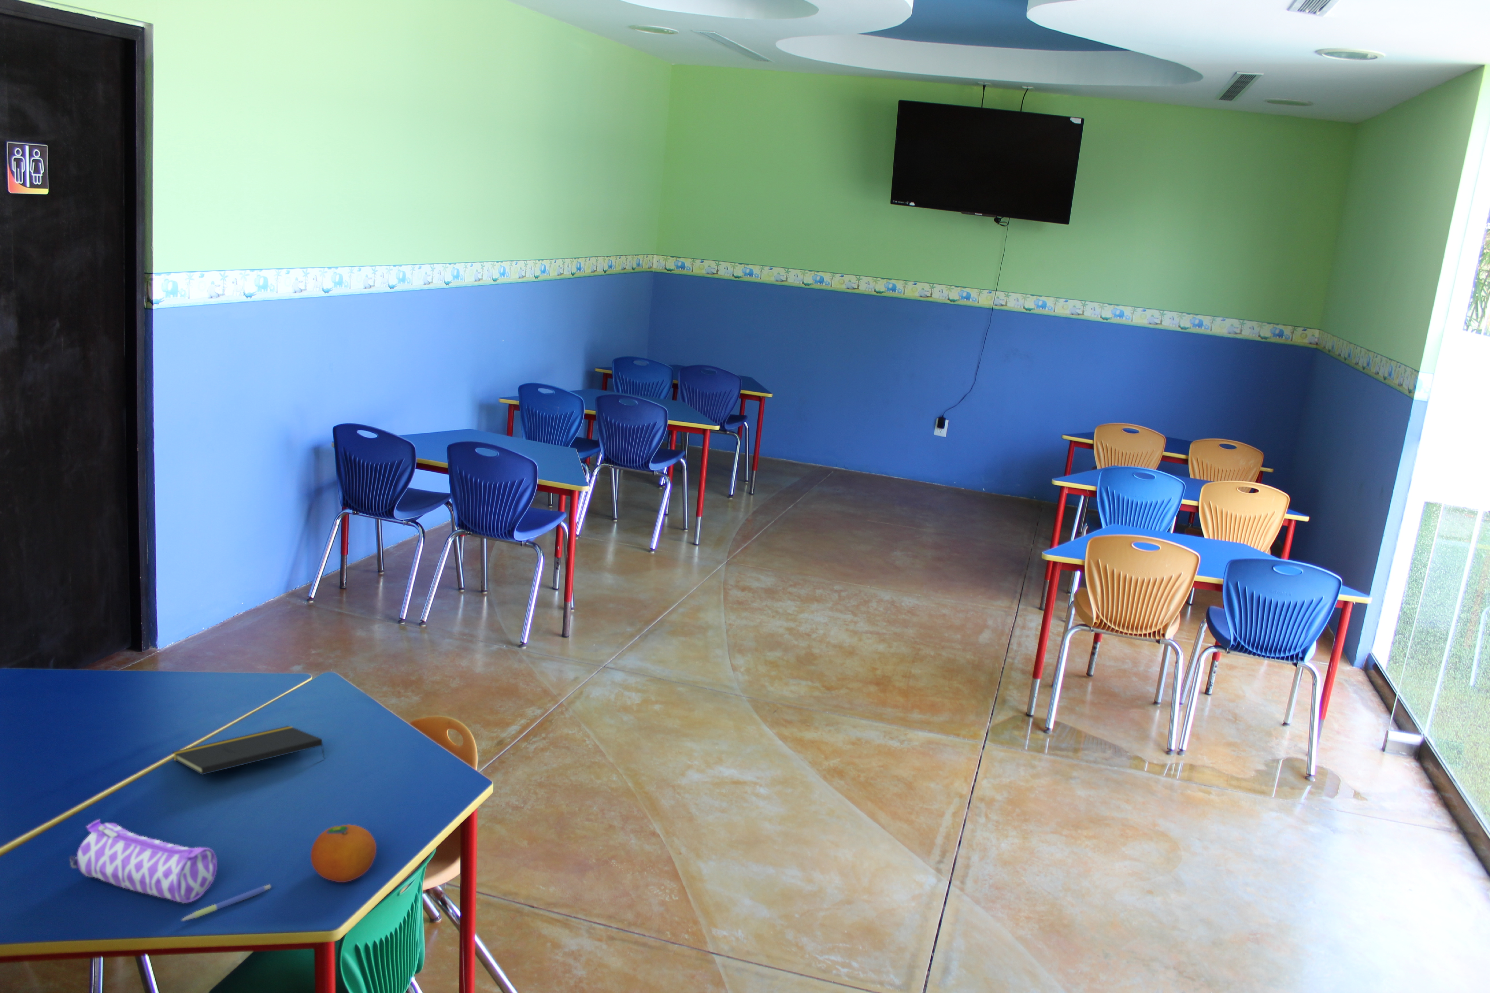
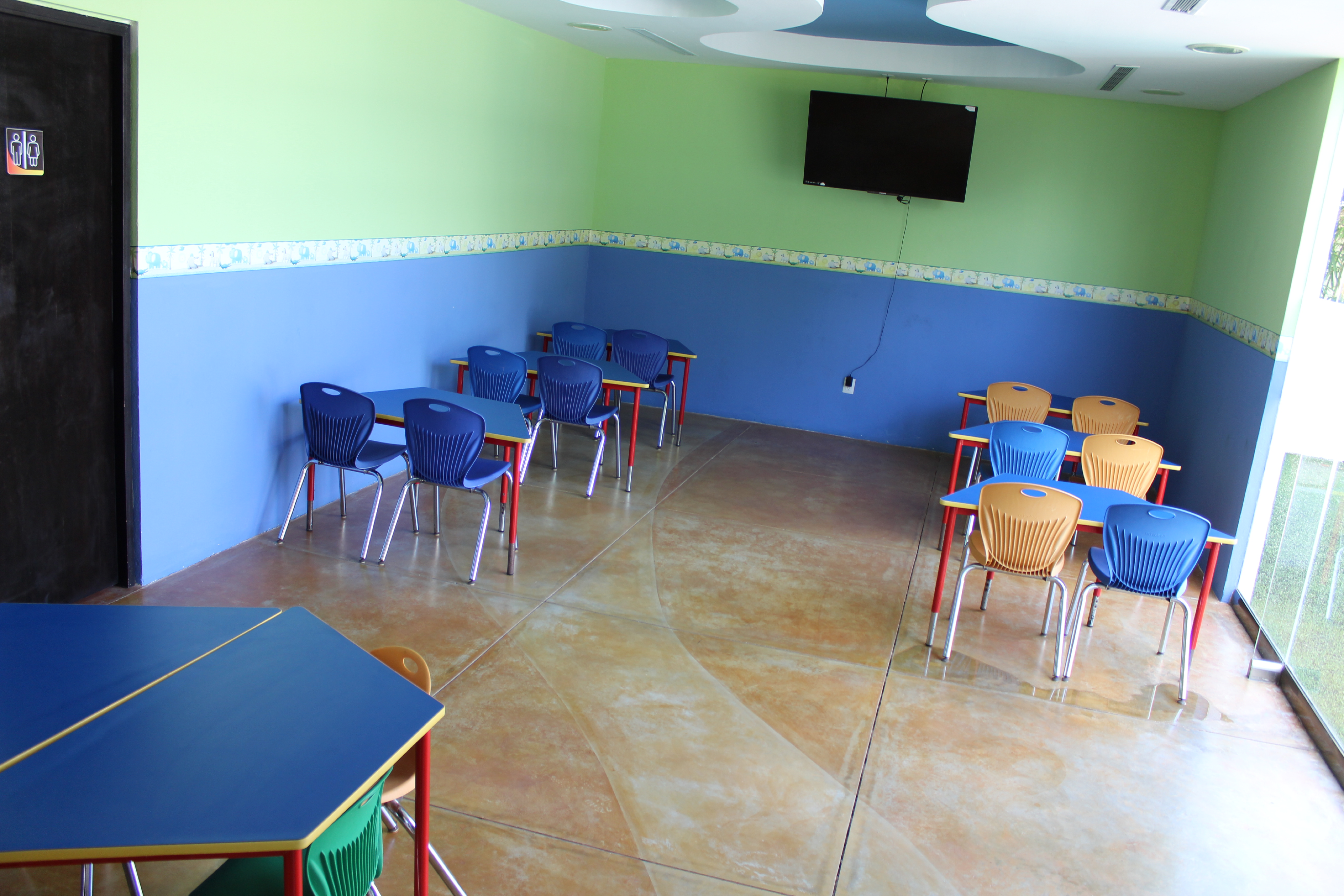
- fruit (344, 853)
- pen (226, 903)
- notepad (247, 749)
- pencil case (147, 860)
